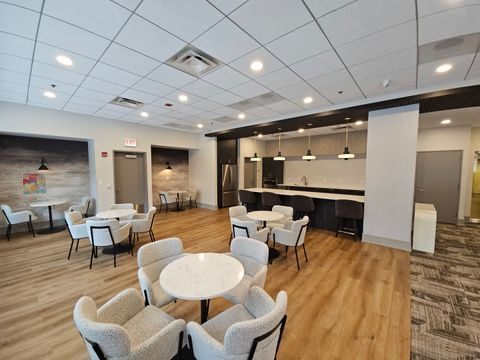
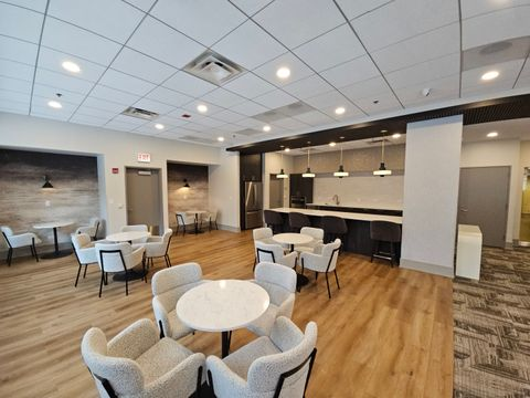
- wall art (34, 183)
